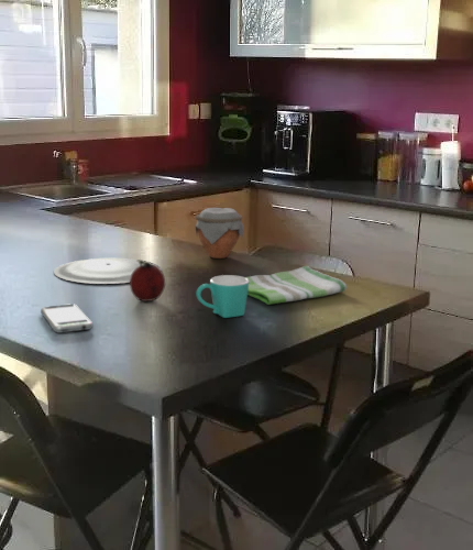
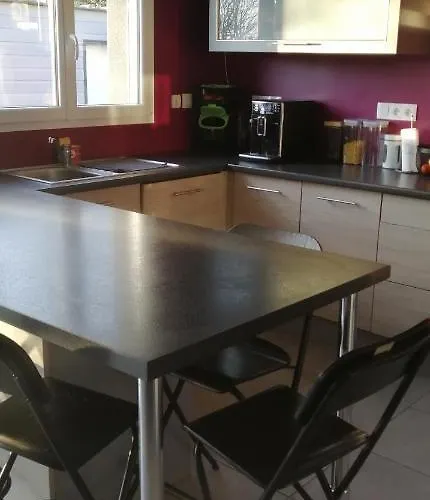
- jar (218, 233)
- plate (108, 266)
- smartphone (66, 318)
- dish towel (288, 284)
- mug (221, 297)
- fruit (146, 278)
